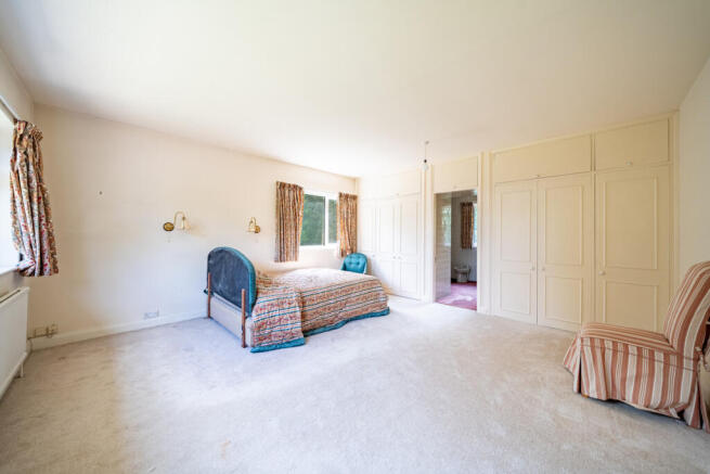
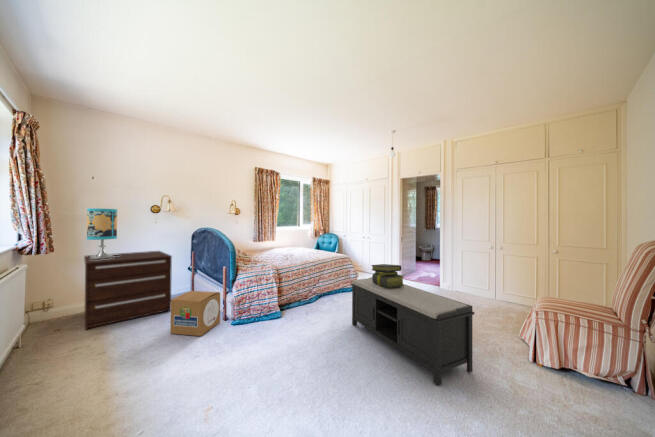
+ cardboard box (196, 311)
+ bench (401, 317)
+ stack of books (386, 274)
+ dresser (128, 283)
+ table lamp (101, 233)
